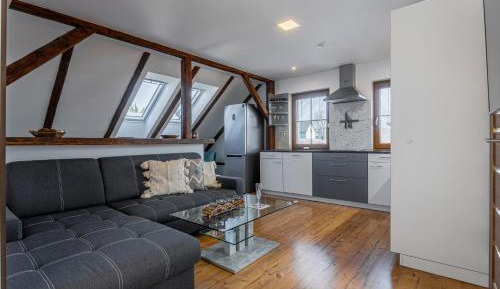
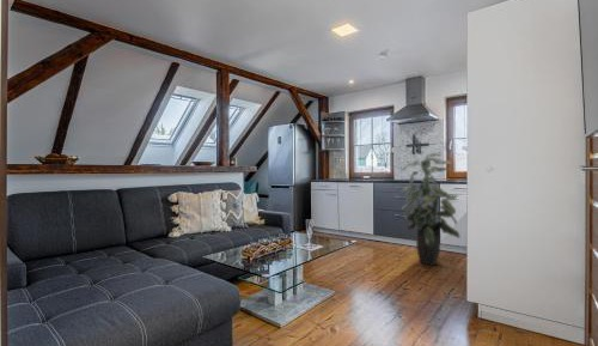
+ indoor plant (429, 208)
